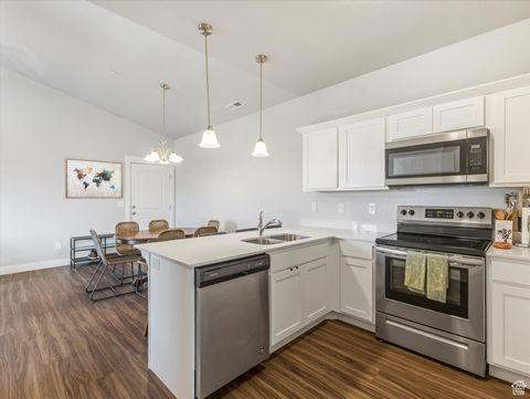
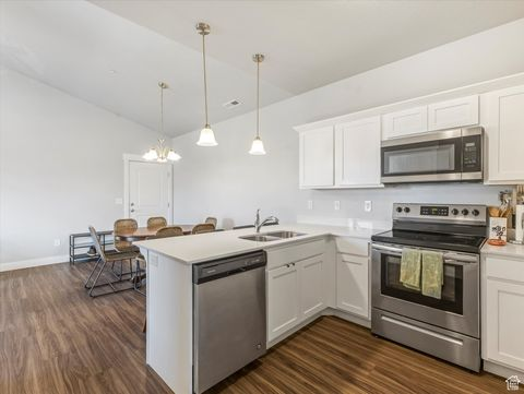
- wall art (95, 179)
